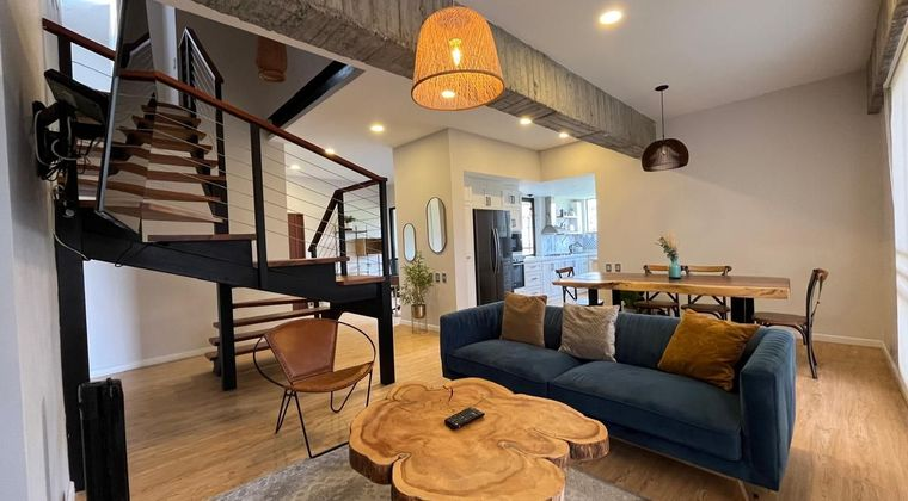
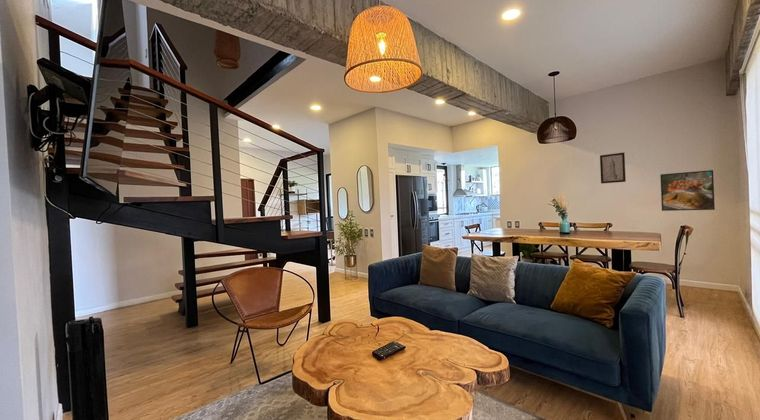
+ wall art (612, 168)
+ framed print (686, 191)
